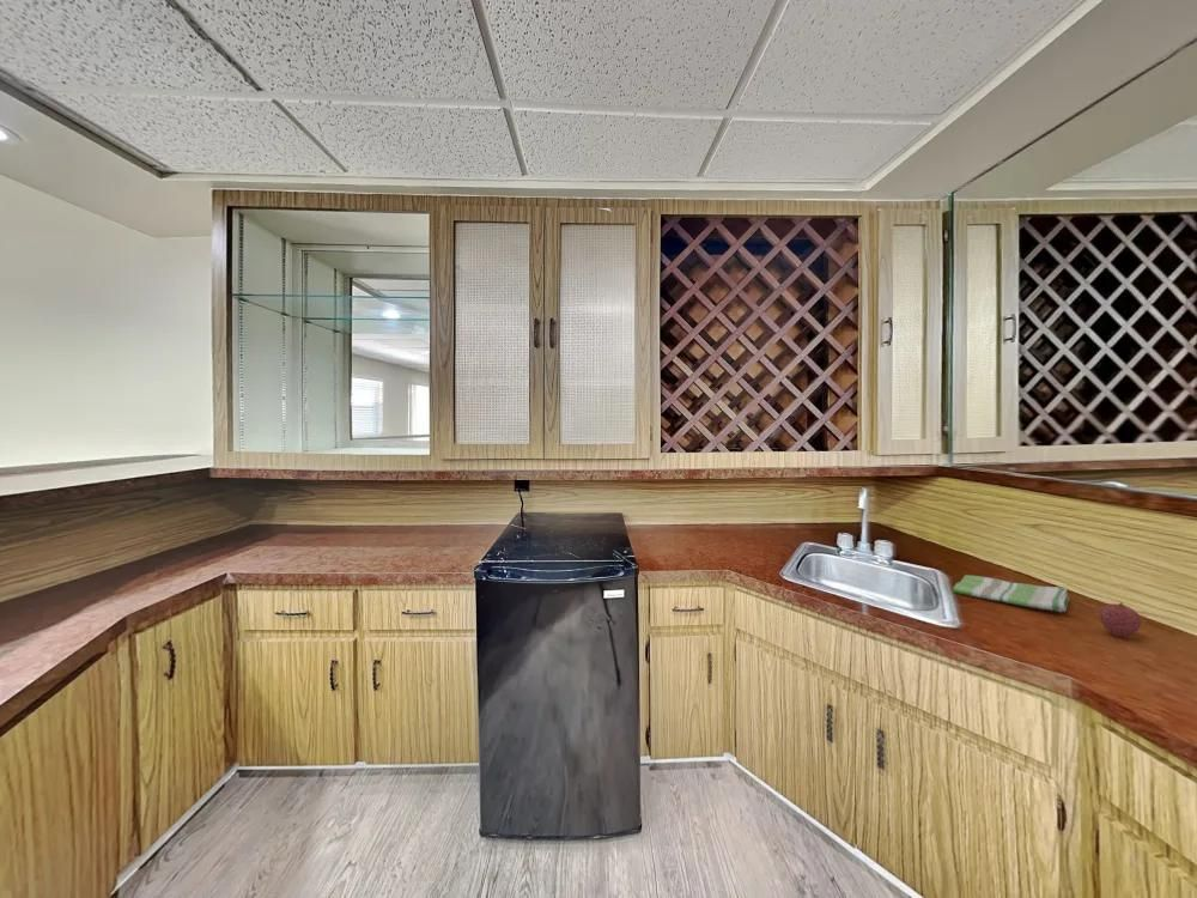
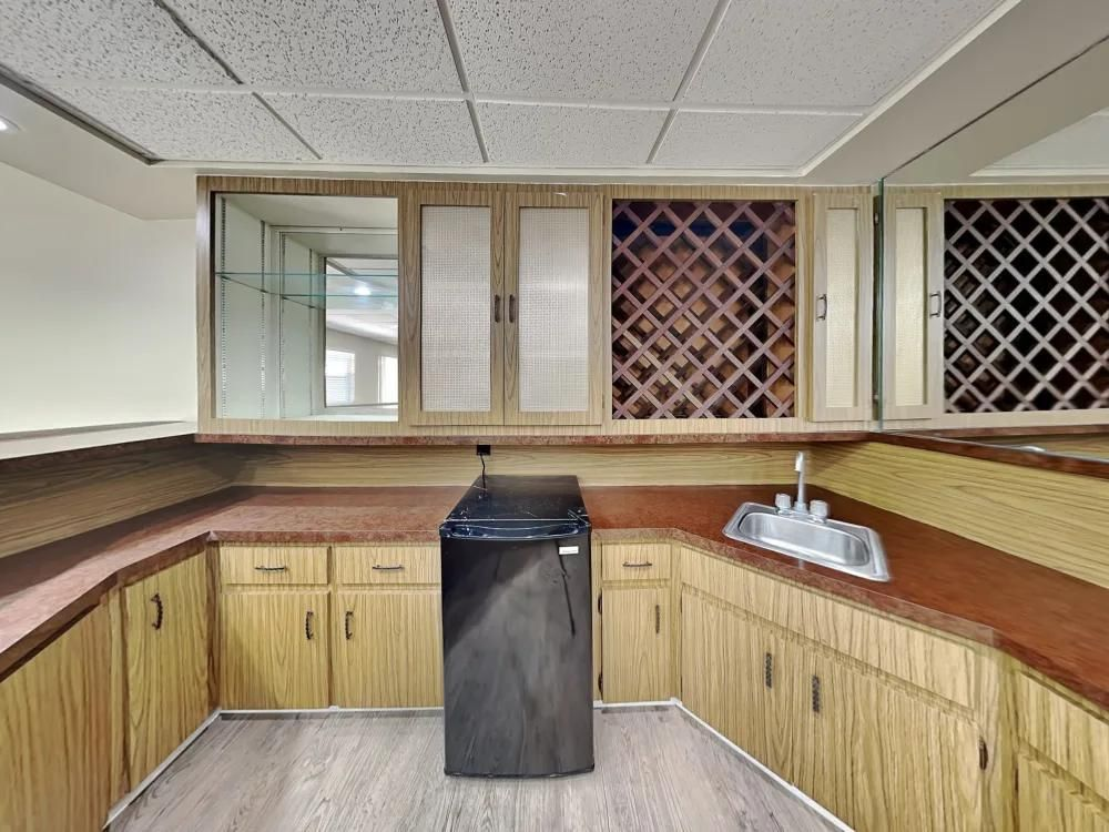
- dish towel (1009, 590)
- fruit (1119, 619)
